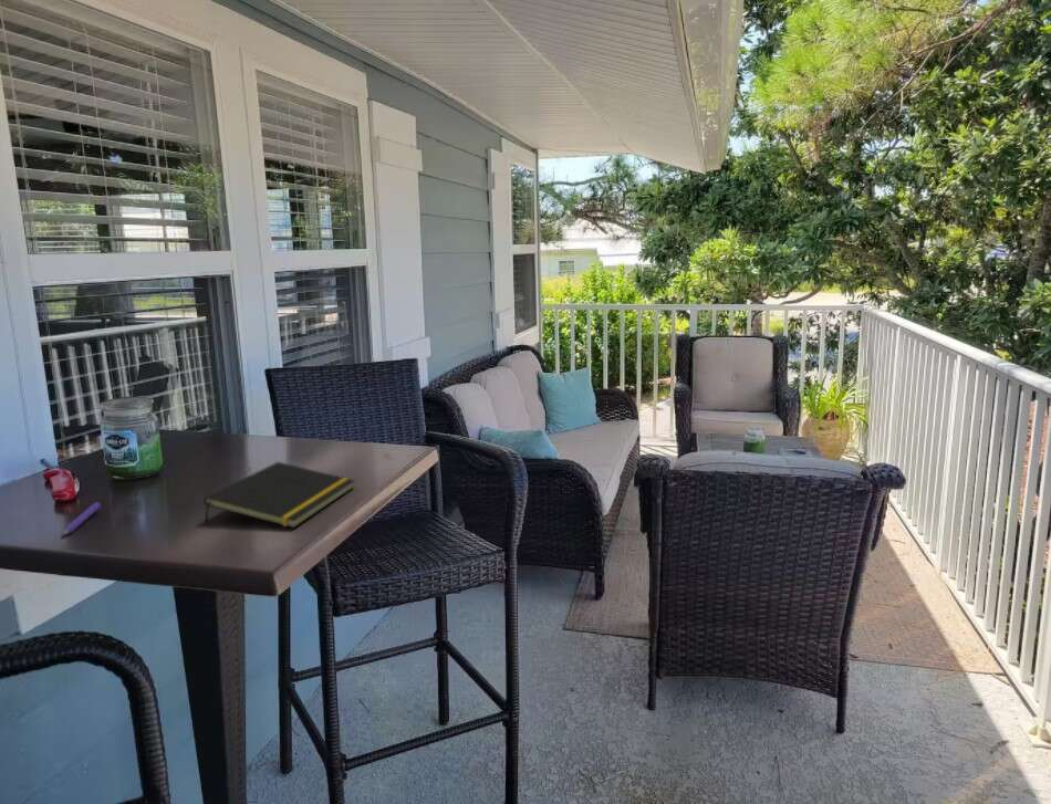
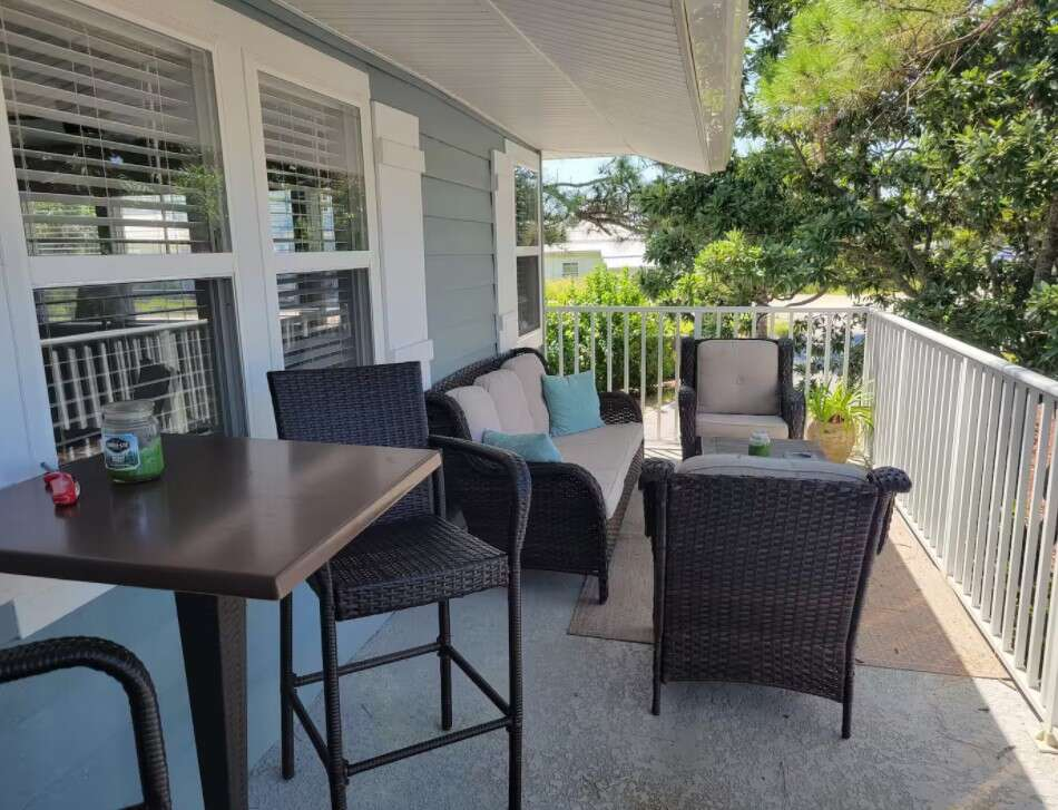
- notepad (284, 491)
- pen (81, 518)
